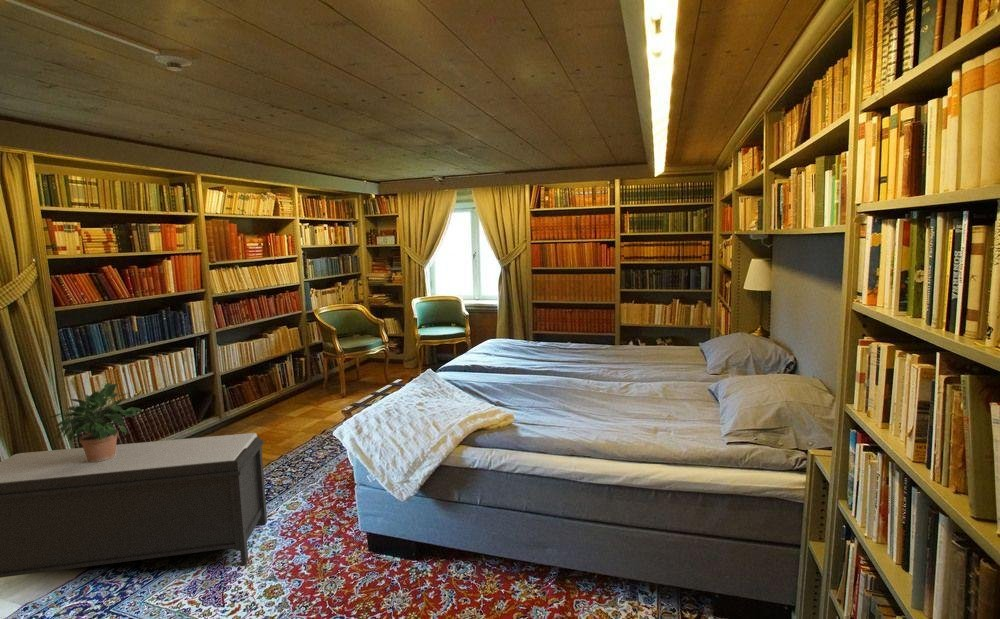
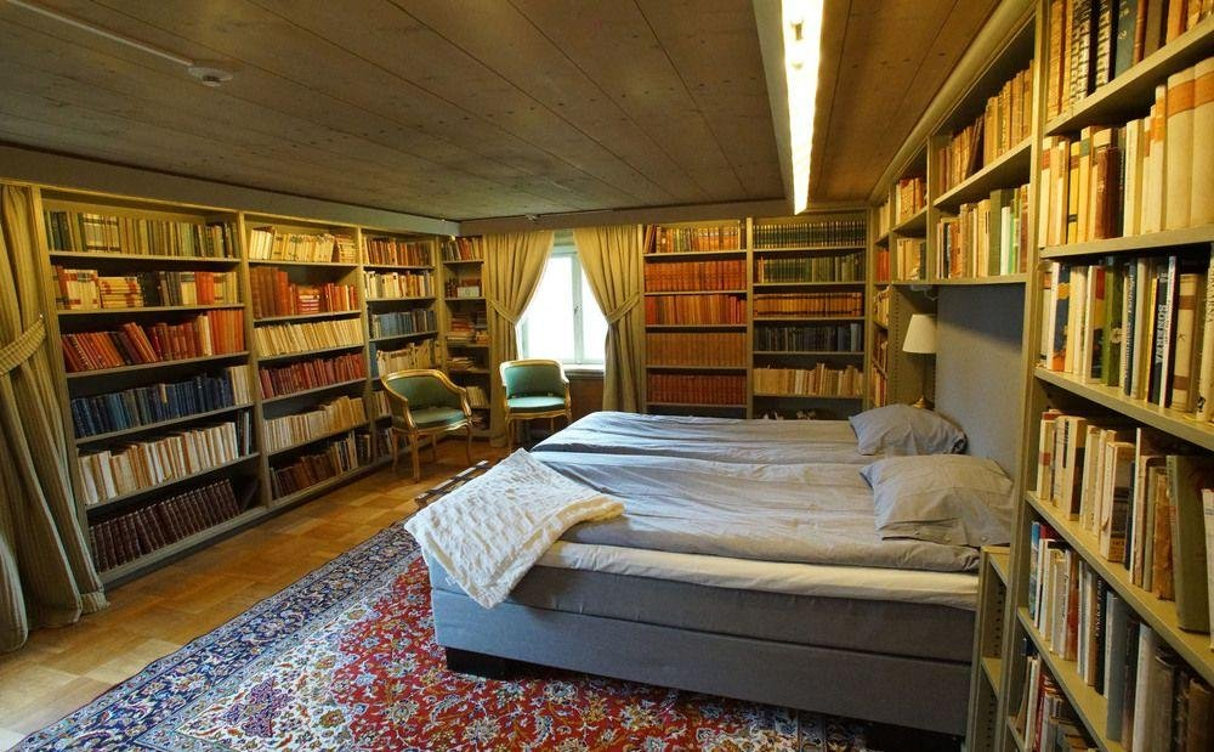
- potted plant (92, 421)
- bench (126, 508)
